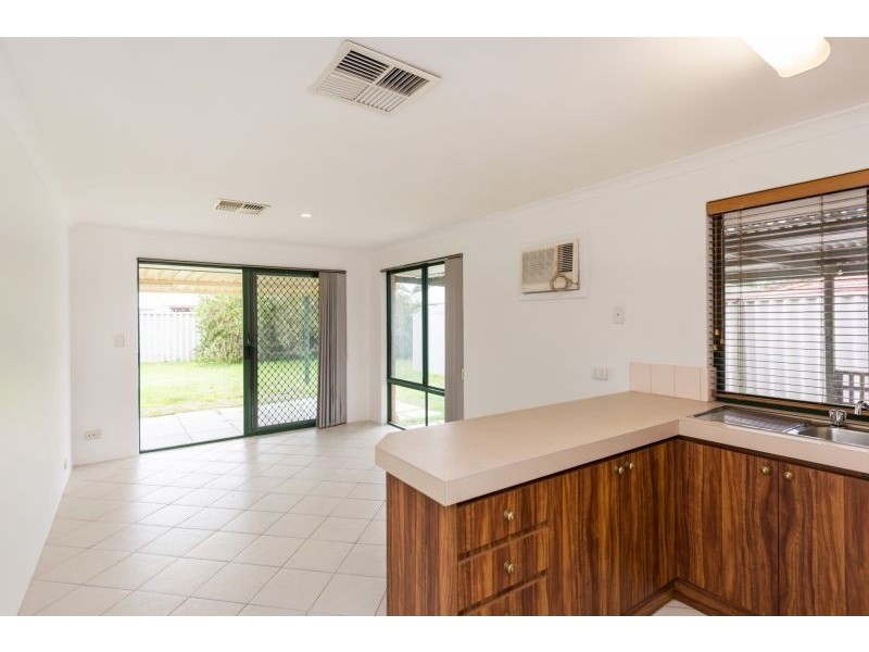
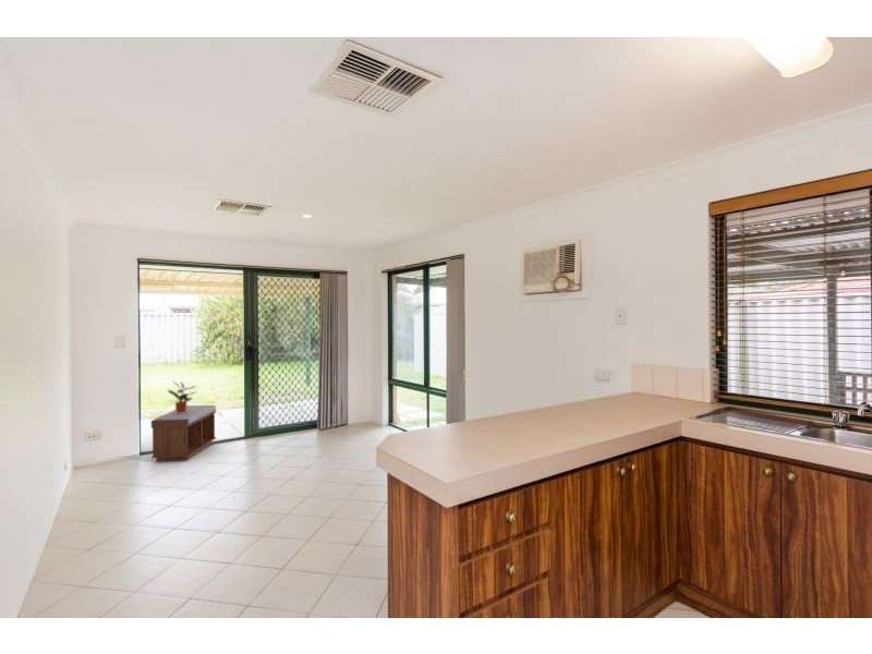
+ potted plant (184, 396)
+ bench (186, 431)
